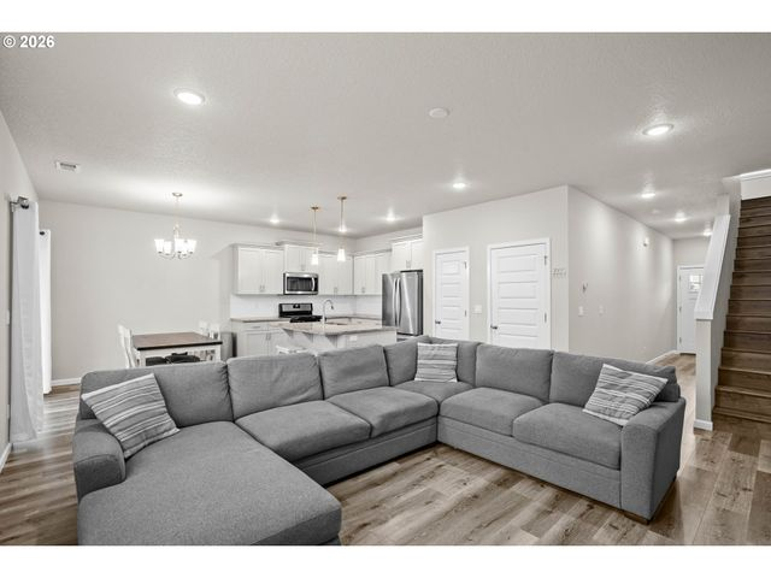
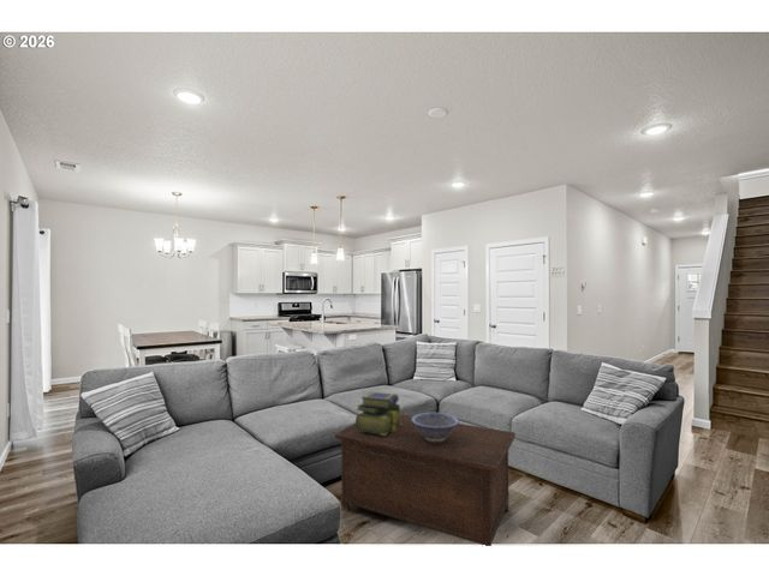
+ cabinet (425, 470)
+ decorative bowl (435, 428)
+ stack of books (378, 410)
